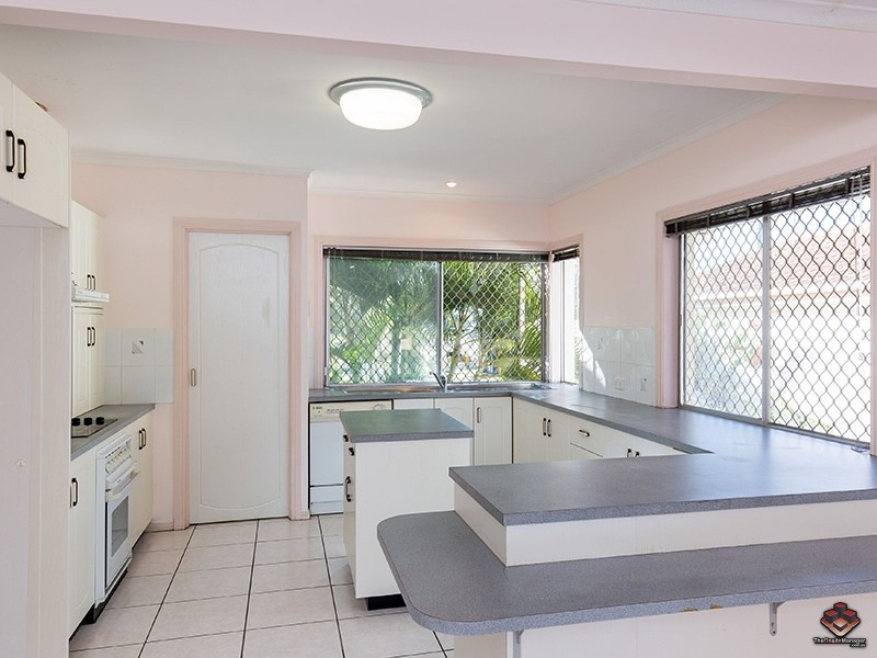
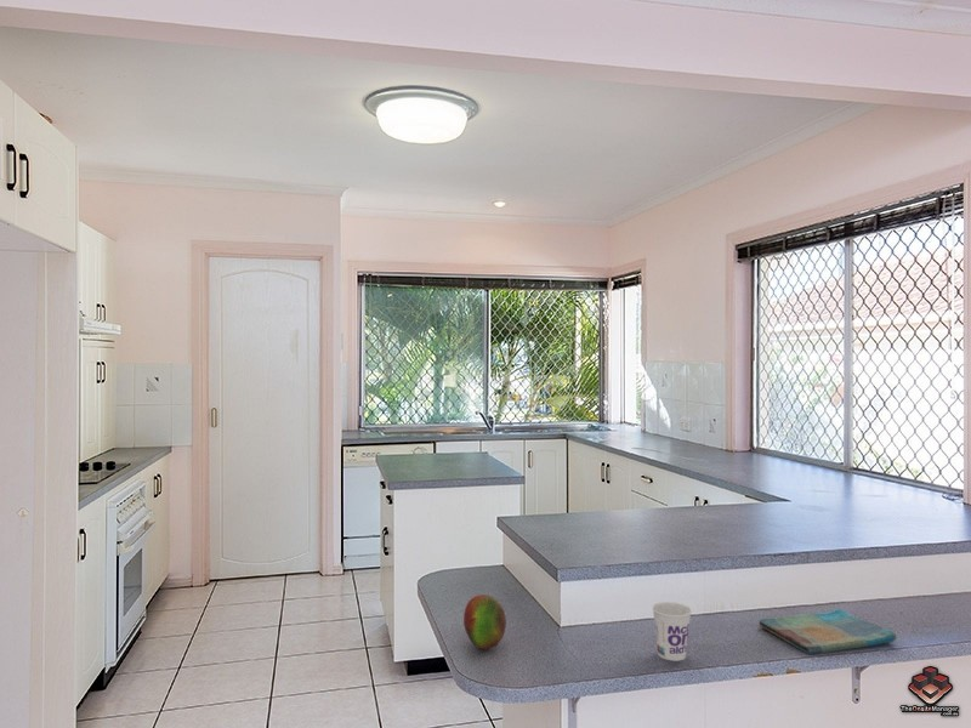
+ fruit (484, 621)
+ cup (671, 632)
+ dish towel (825, 630)
